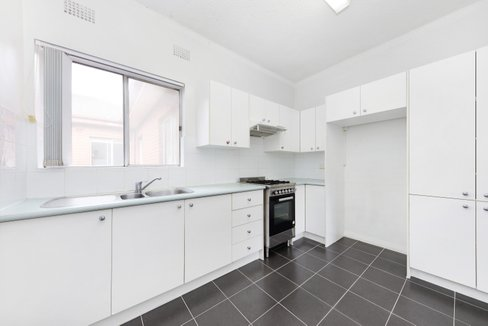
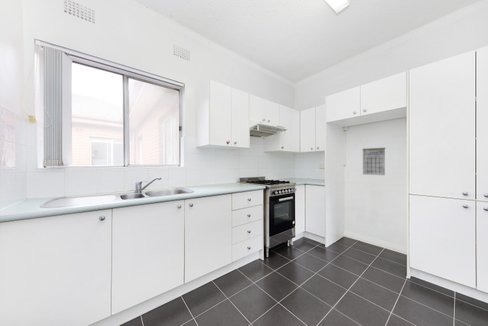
+ calendar (373, 158)
